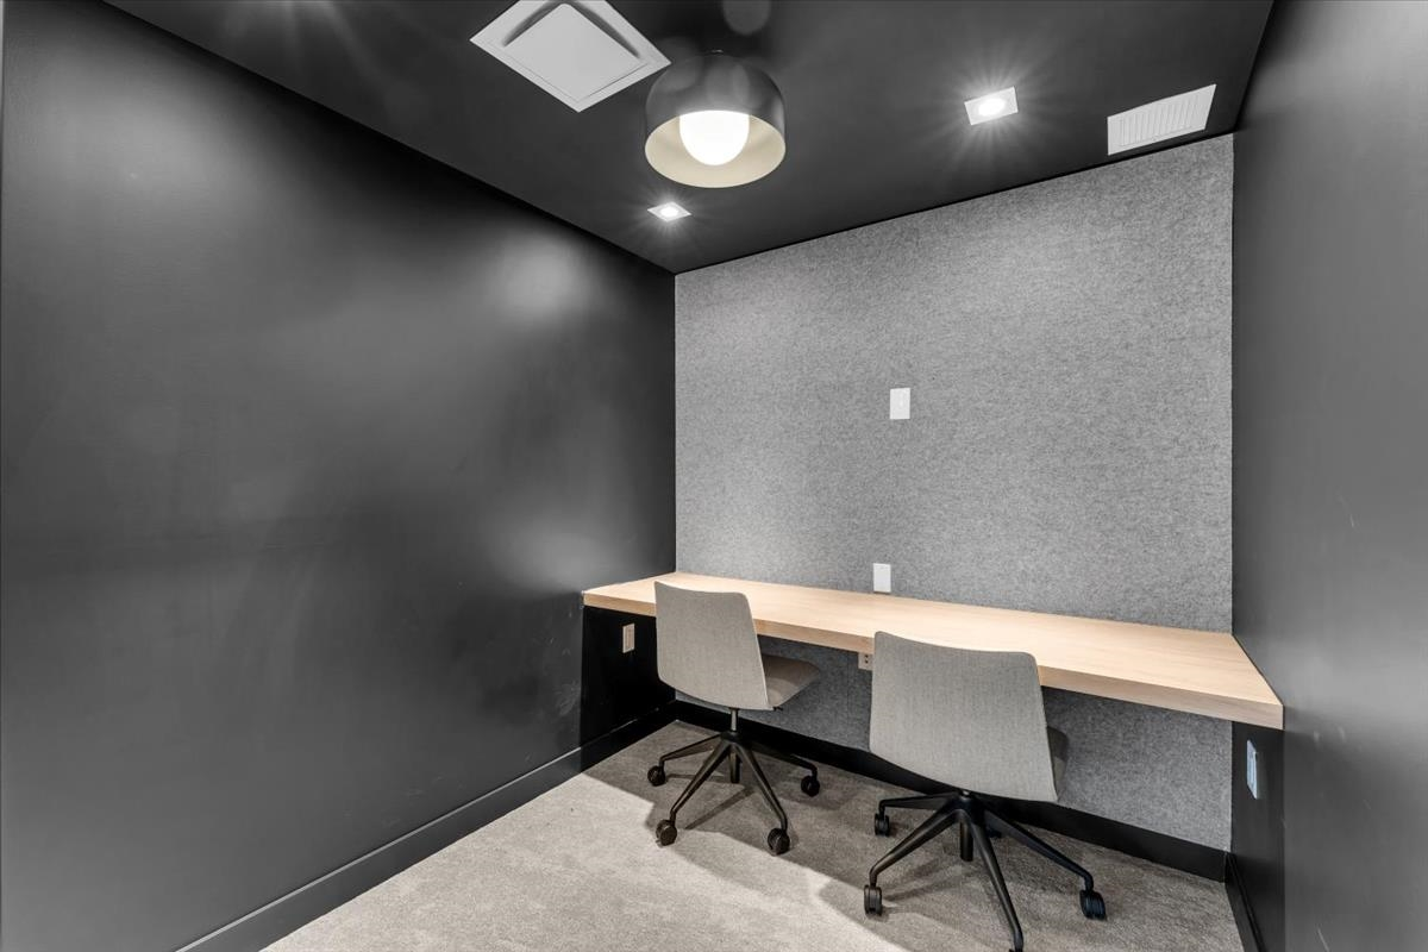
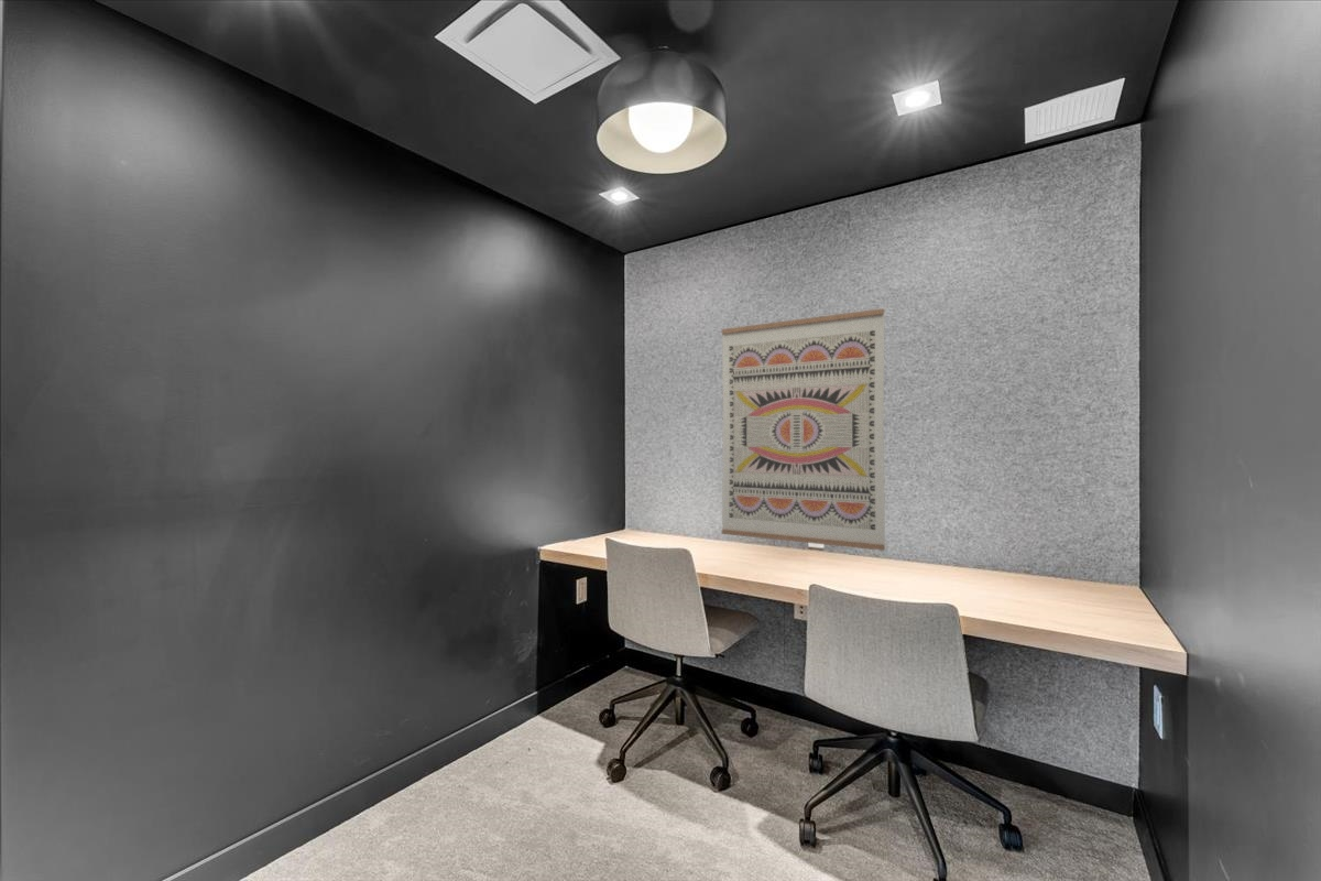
+ wall art (796, 431)
